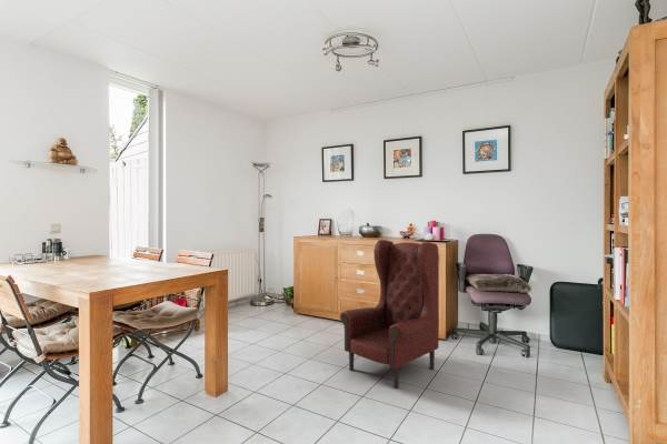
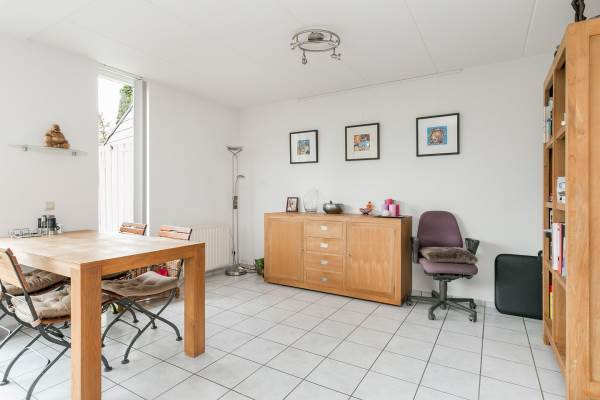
- armchair (390, 305)
